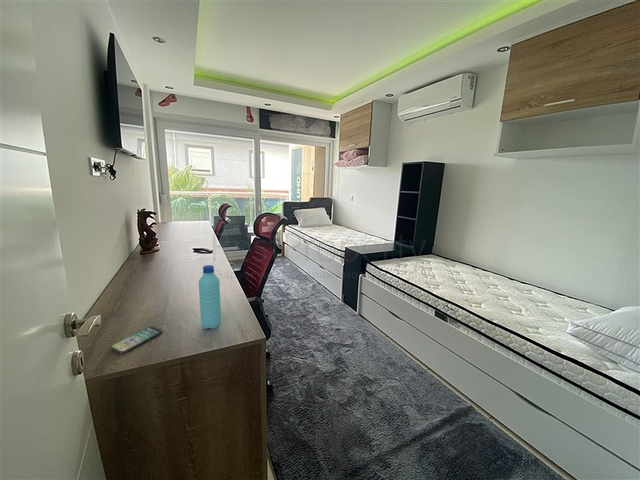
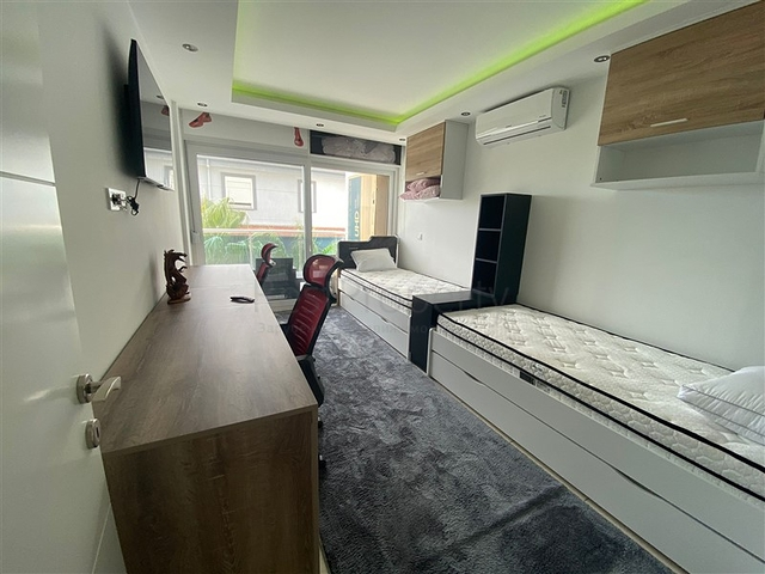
- water bottle (209, 296)
- smartphone (138, 338)
